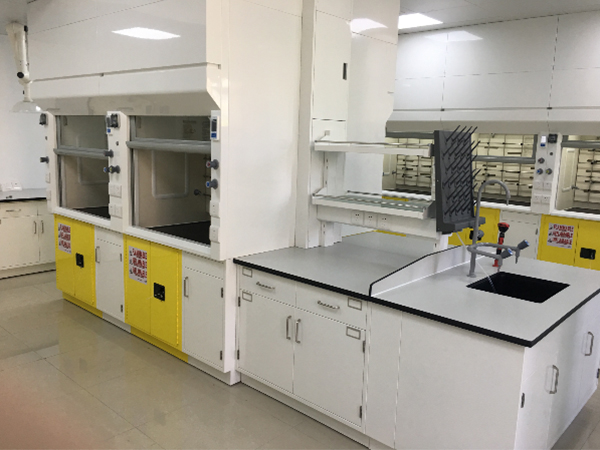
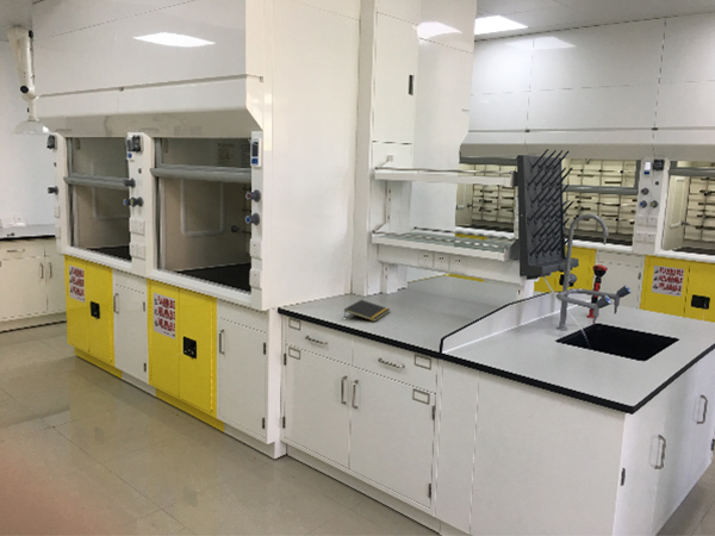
+ notepad (367, 310)
